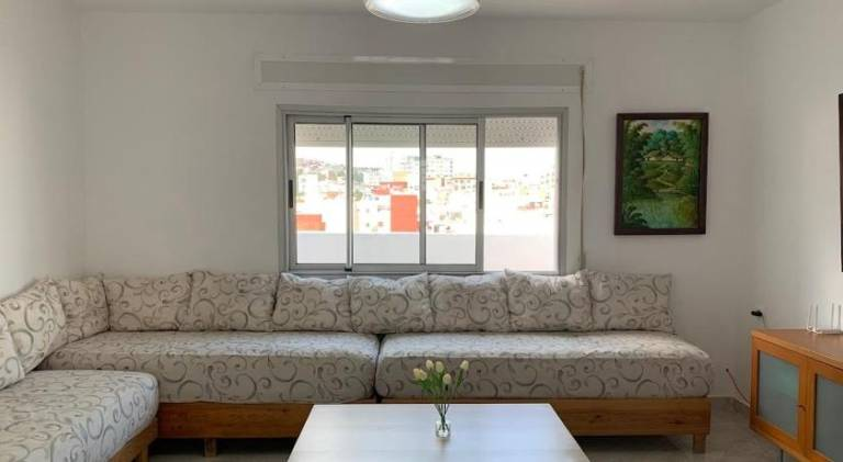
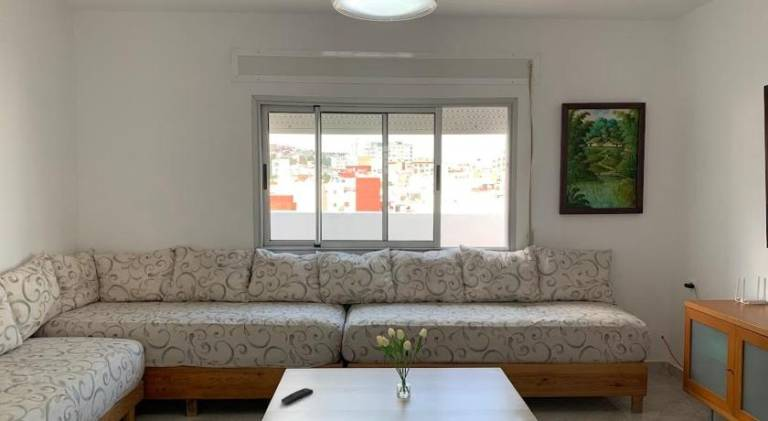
+ remote control (296, 395)
